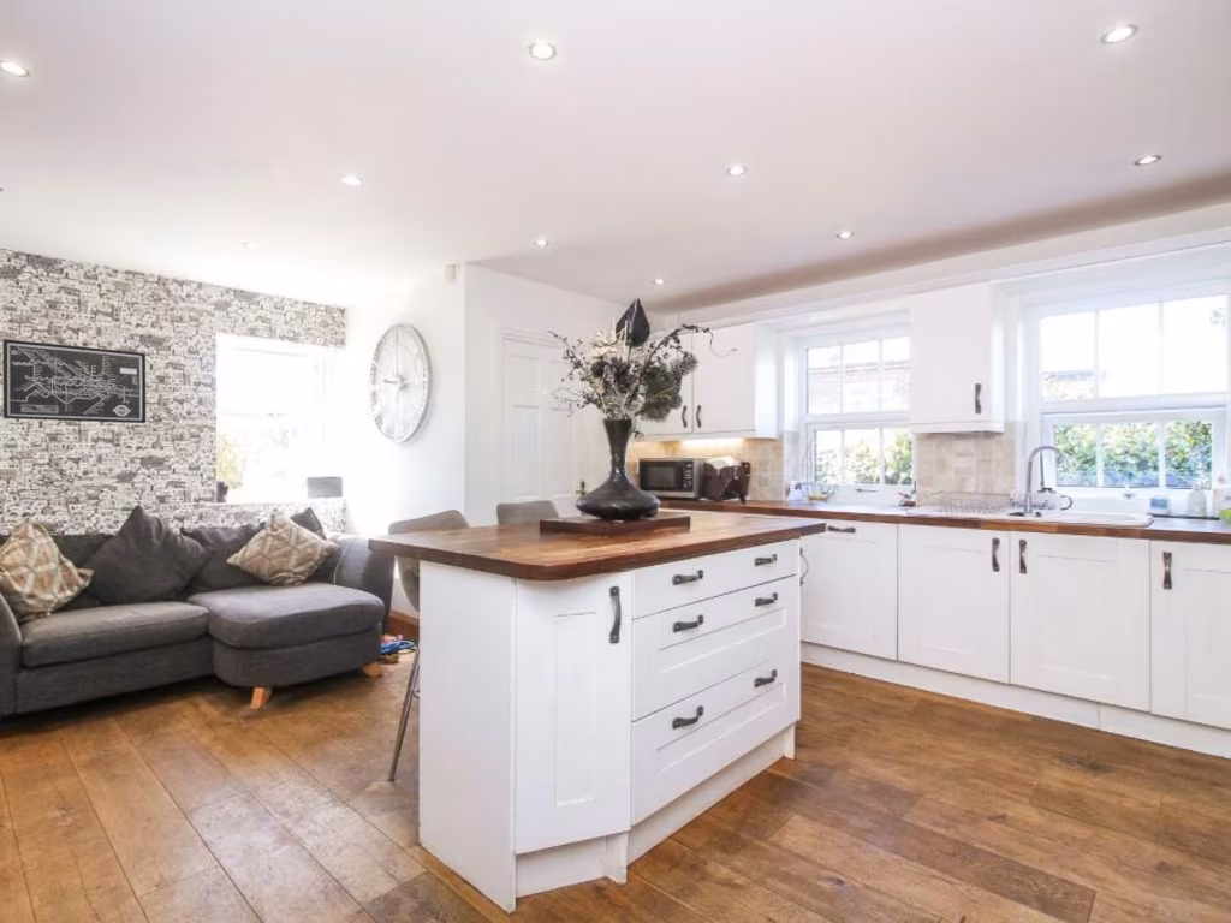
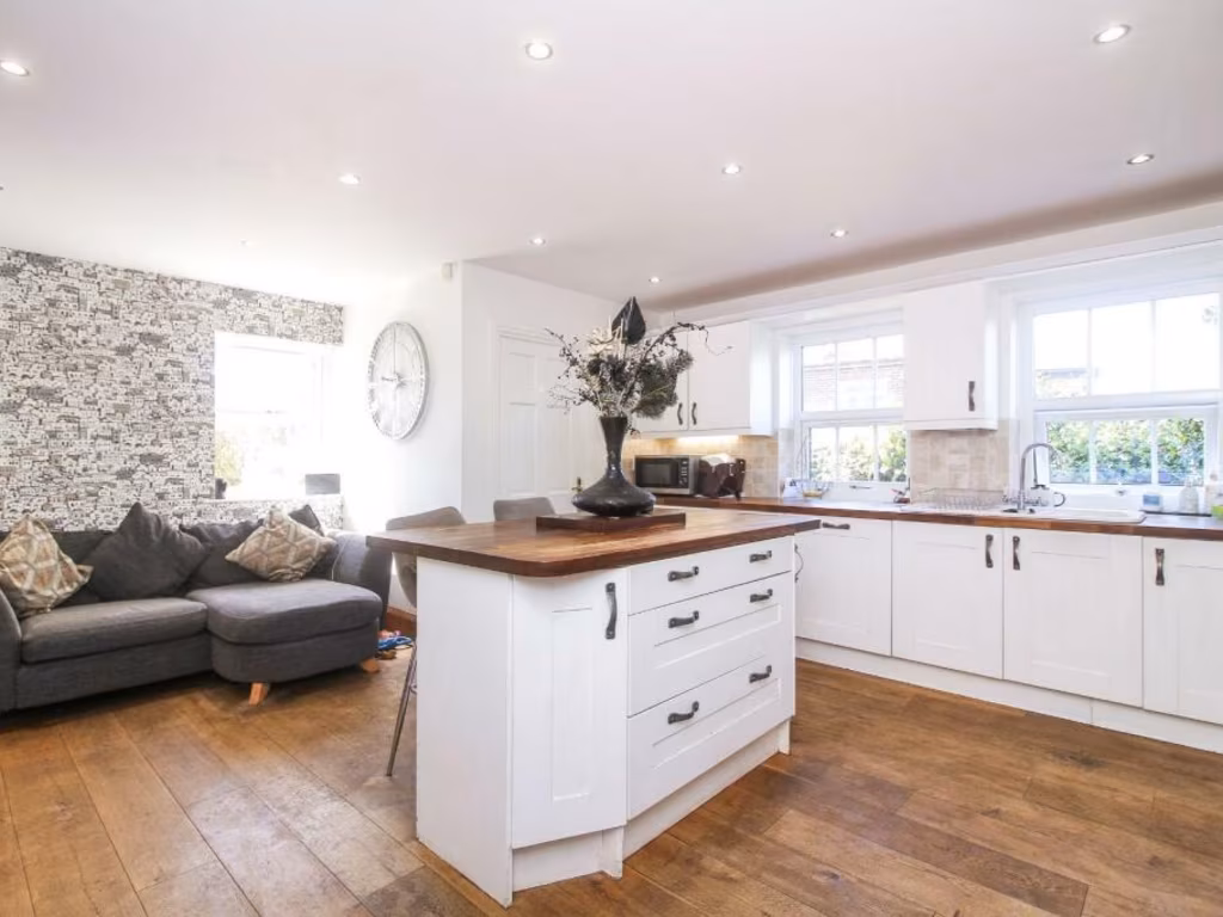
- wall art (78, 383)
